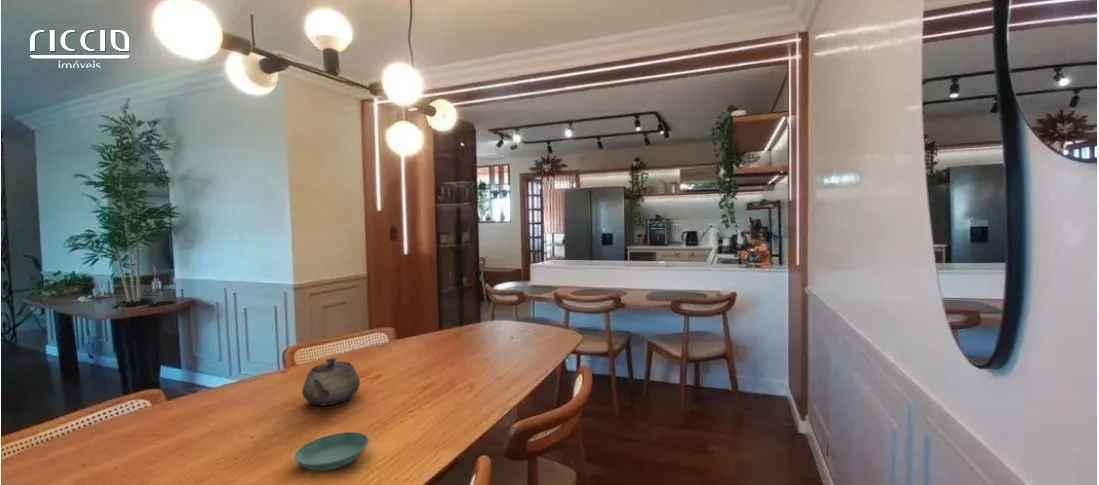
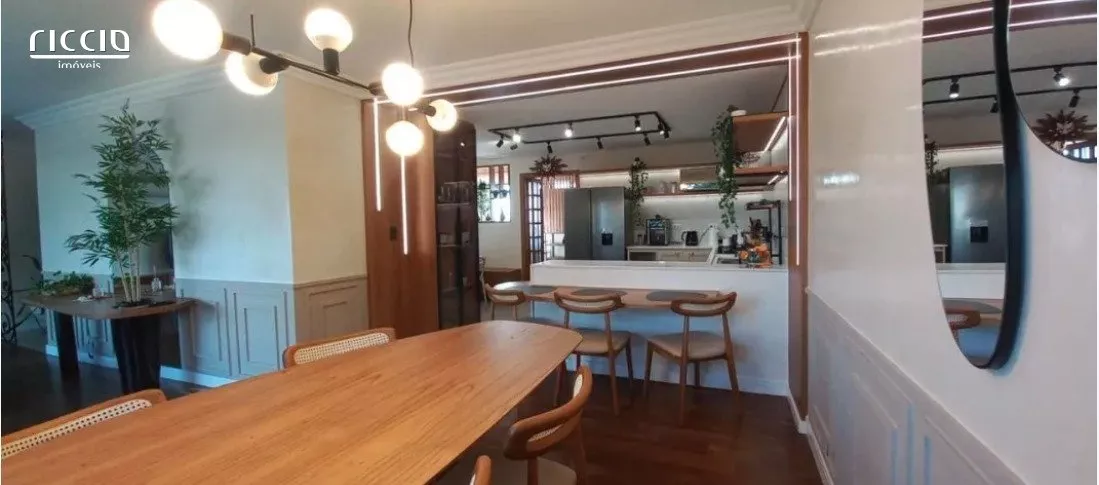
- saucer (333, 452)
- teapot (330, 379)
